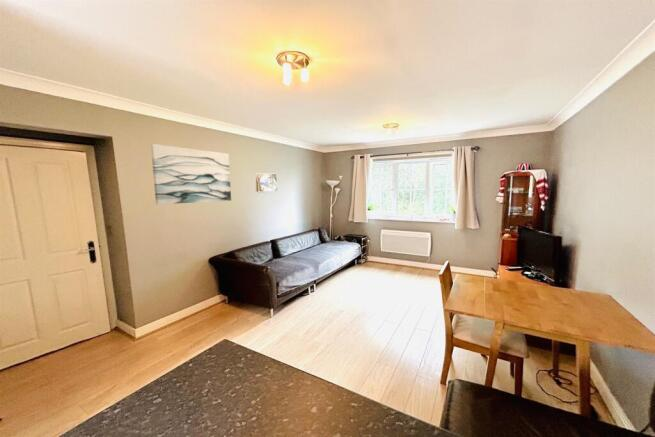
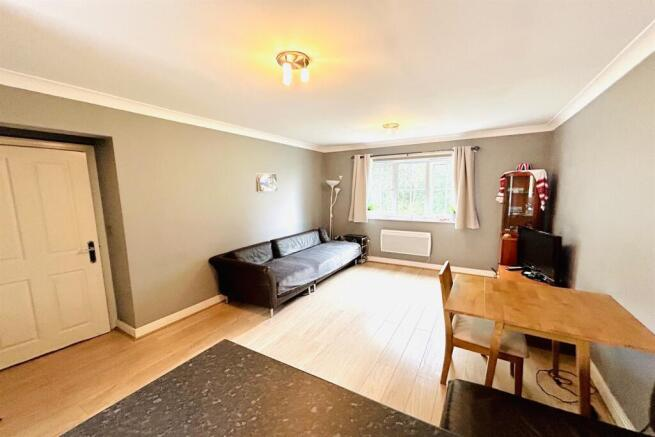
- wall art (196, 176)
